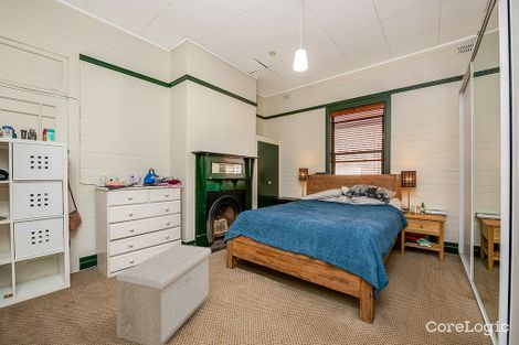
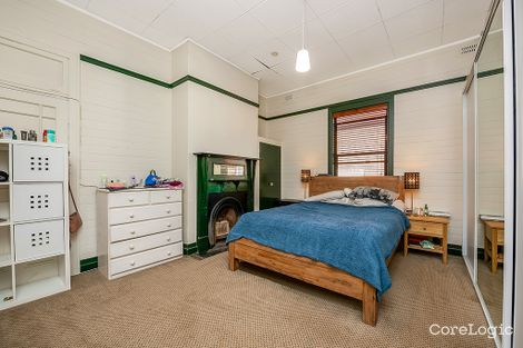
- storage bench (170, 289)
